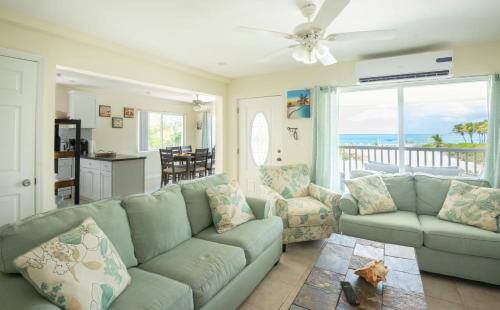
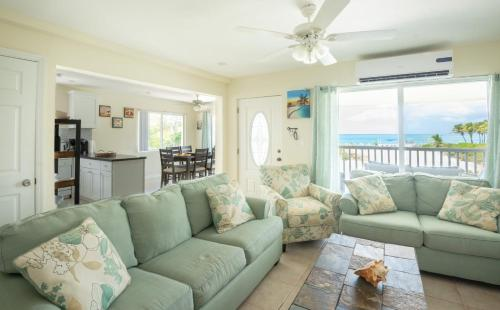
- remote control (349, 293)
